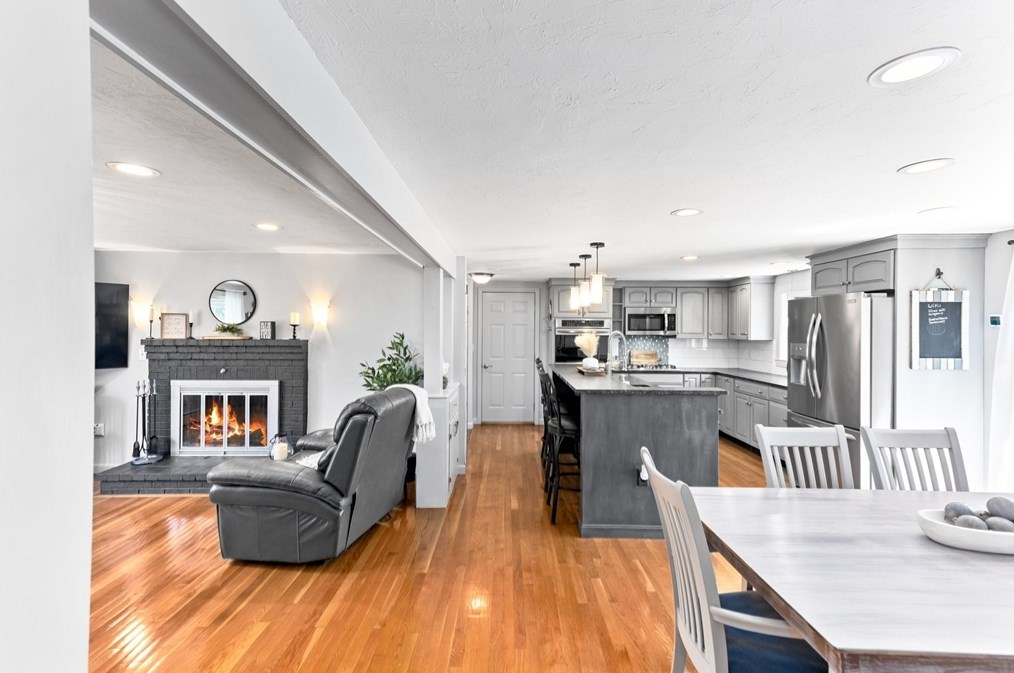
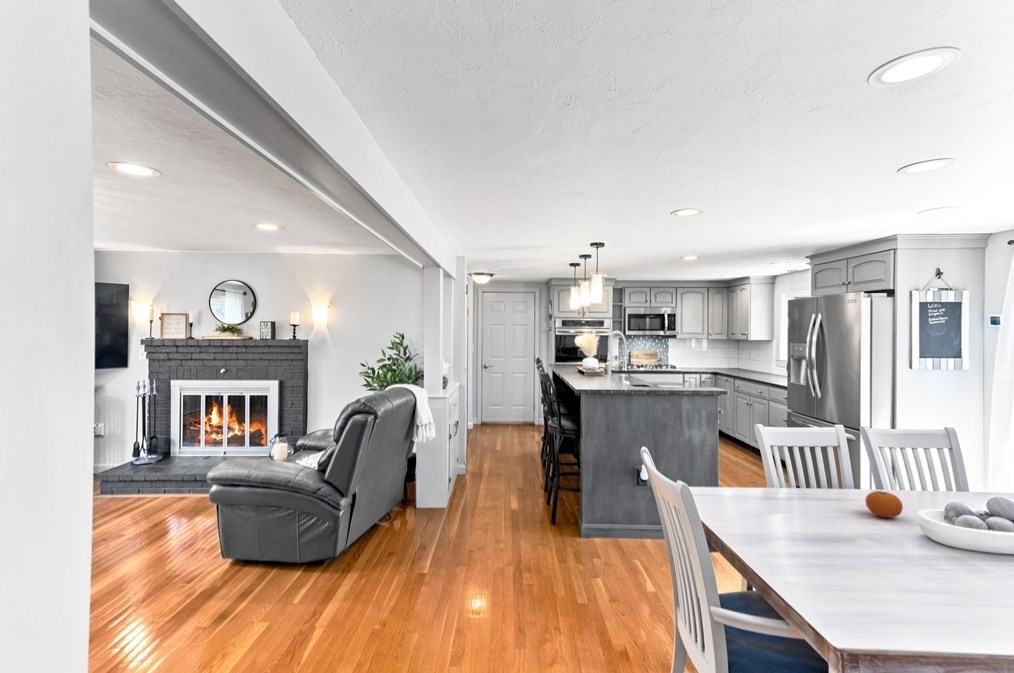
+ fruit (883, 504)
